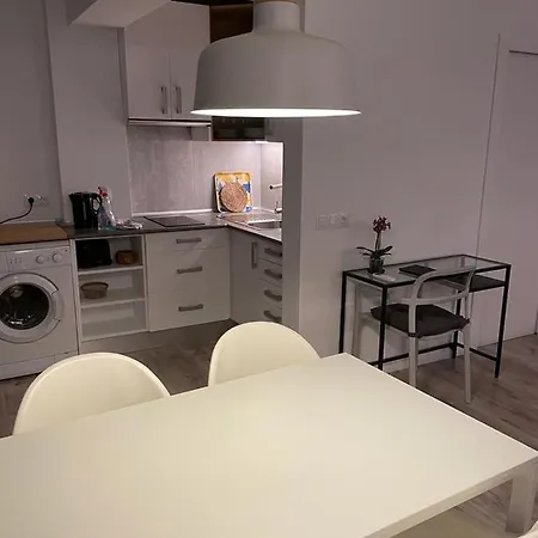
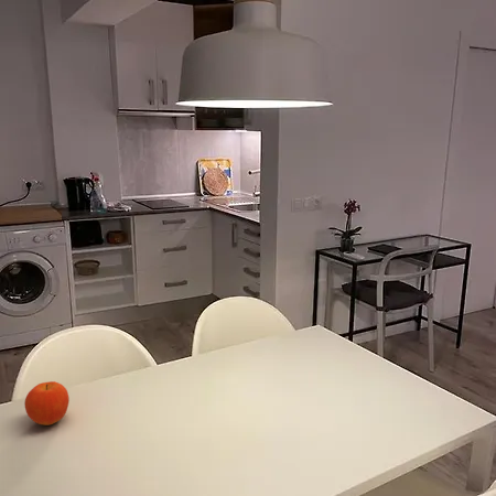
+ fruit (46, 402)
